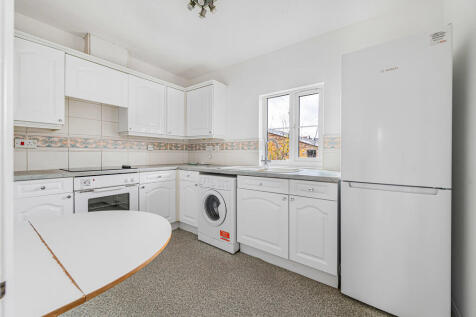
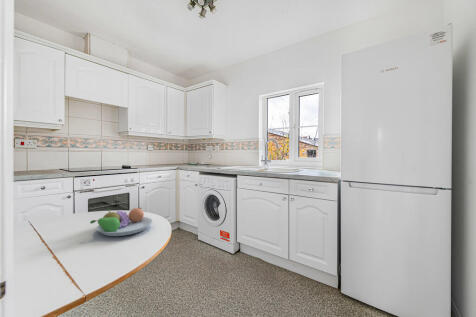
+ fruit bowl (123, 219)
